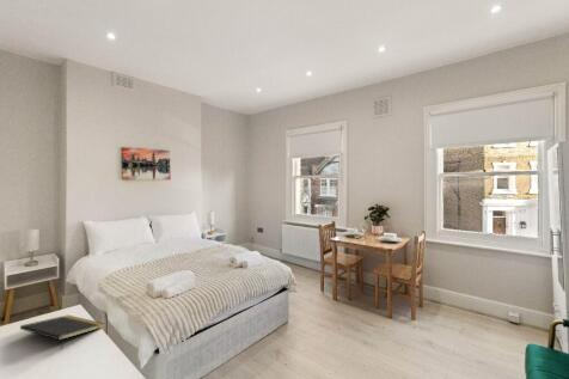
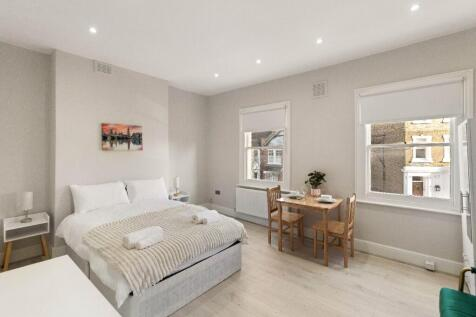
- notepad (63, 325)
